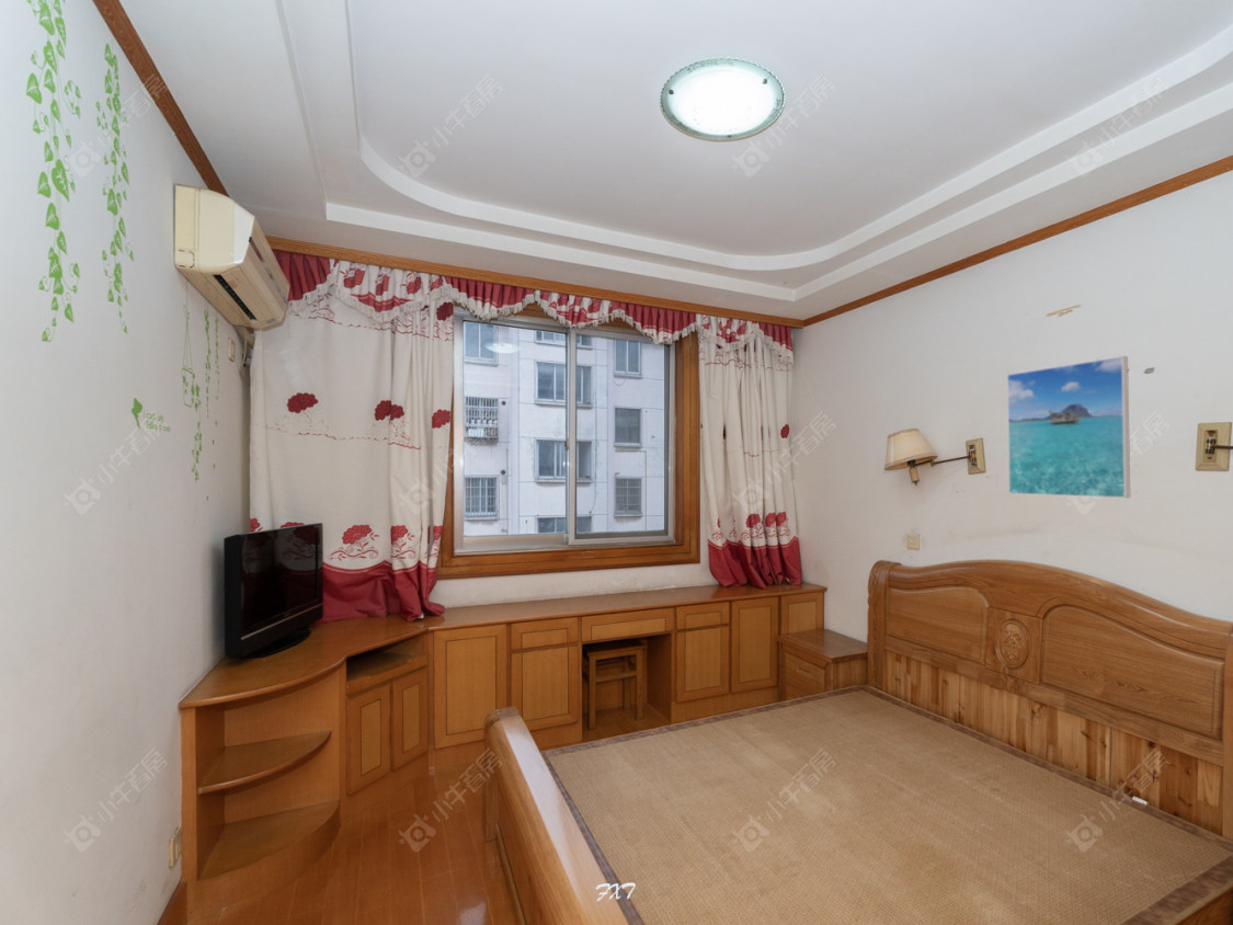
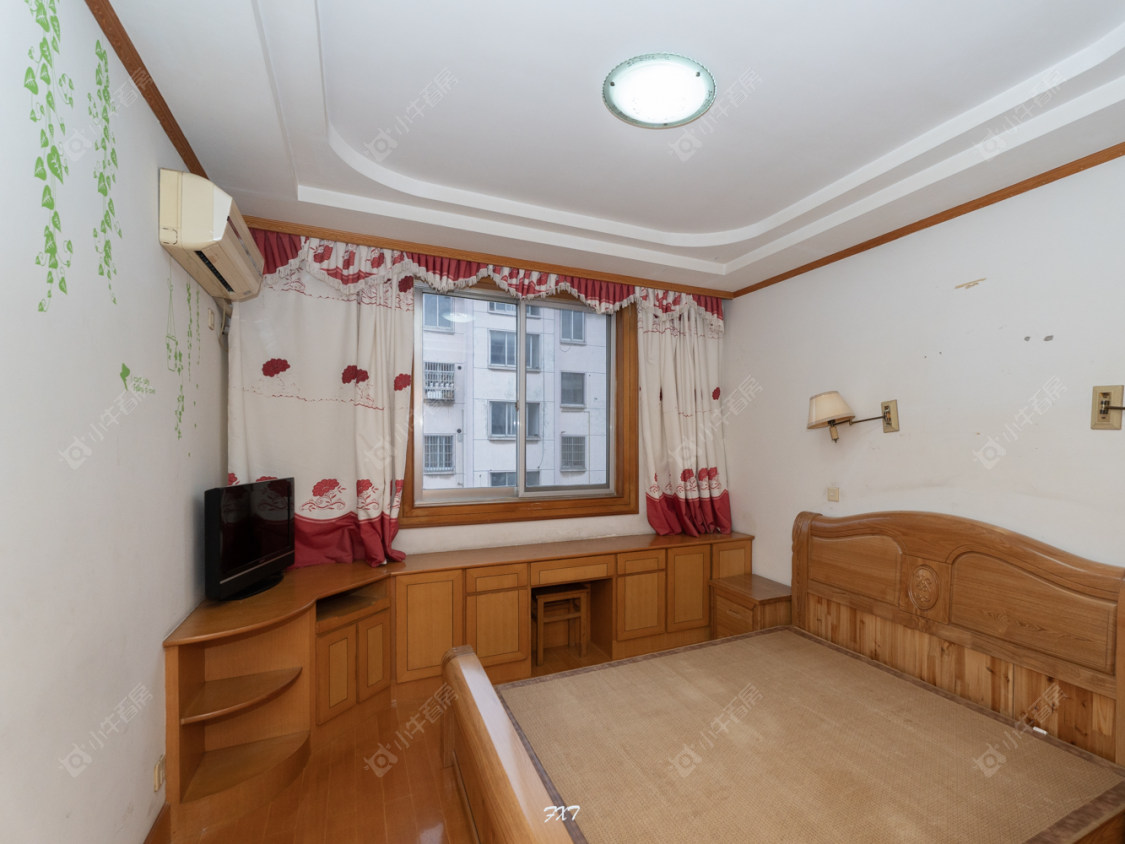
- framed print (1063, 431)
